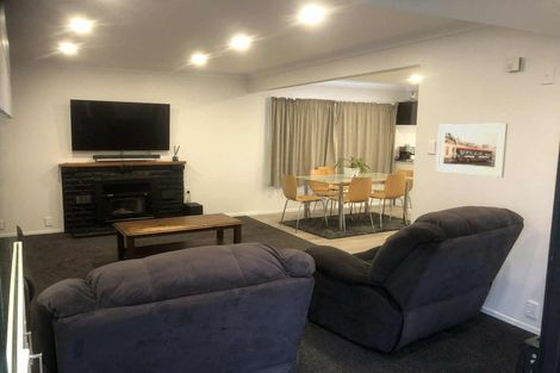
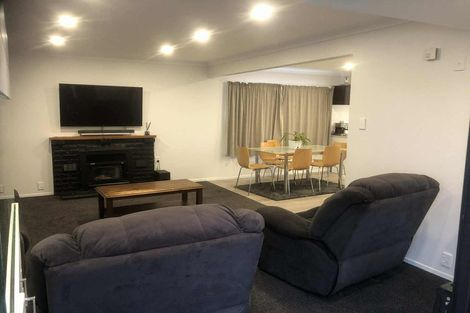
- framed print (468, 149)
